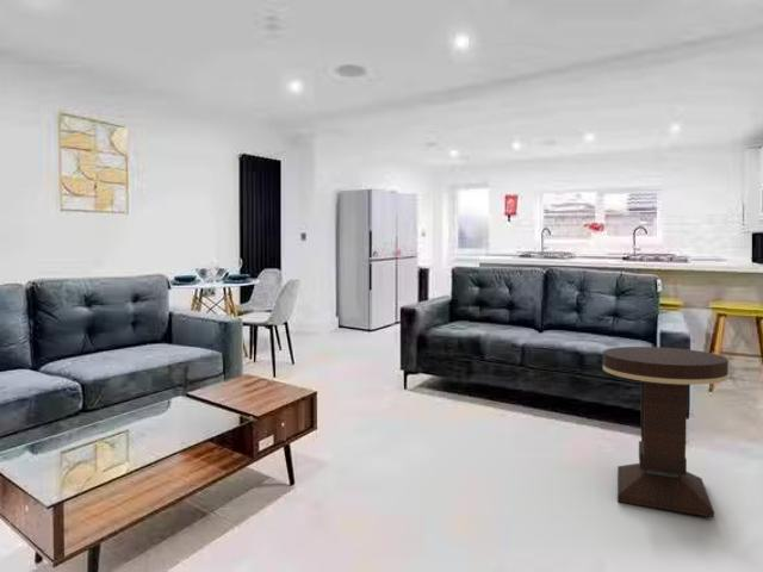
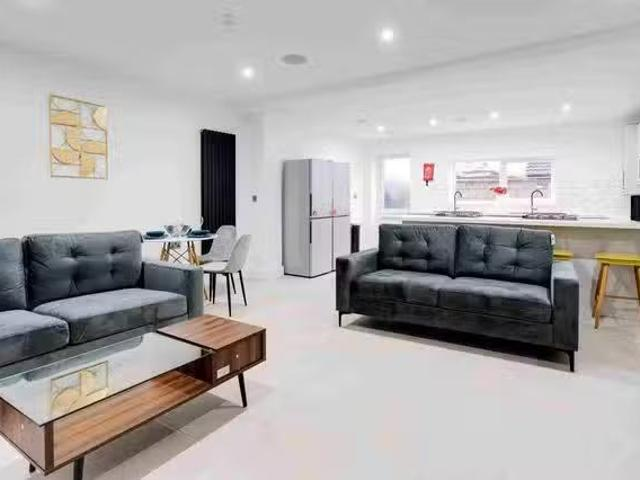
- side table (660, 423)
